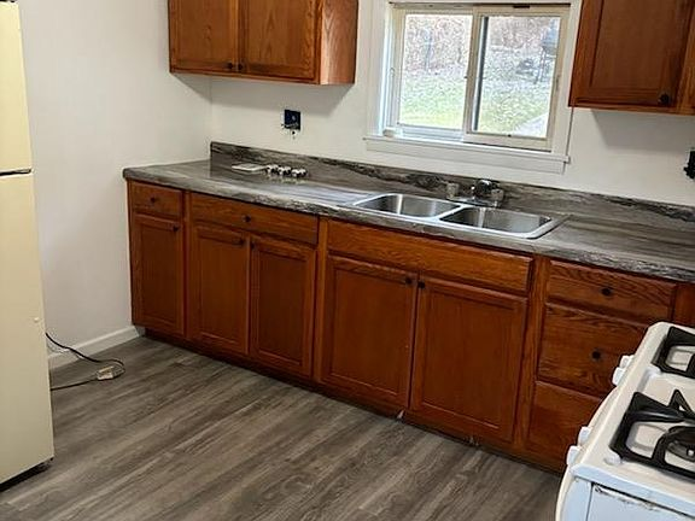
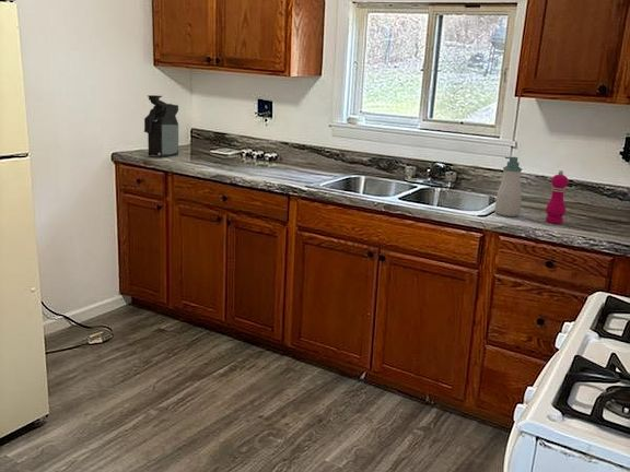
+ coffee maker (162, 126)
+ pepper mill (557, 196)
+ soap bottle (510, 186)
